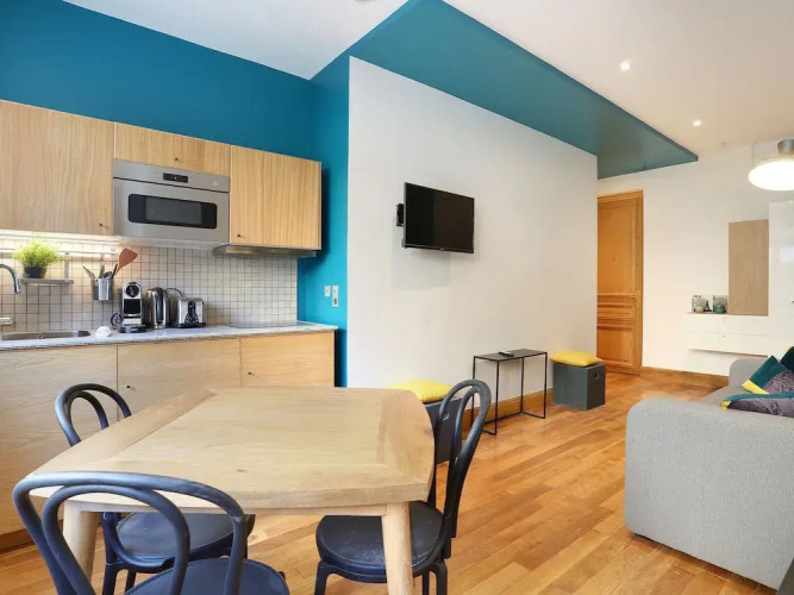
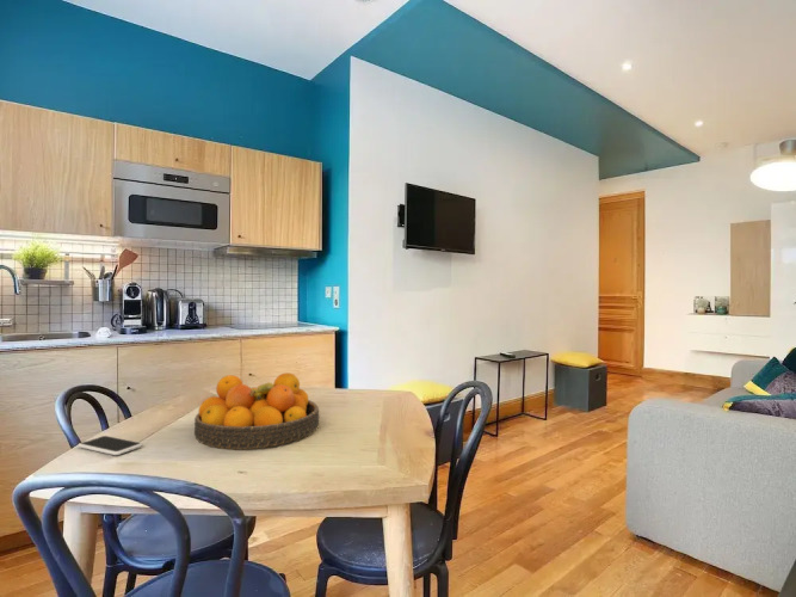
+ smartphone (110, 444)
+ fruit bowl (259, 402)
